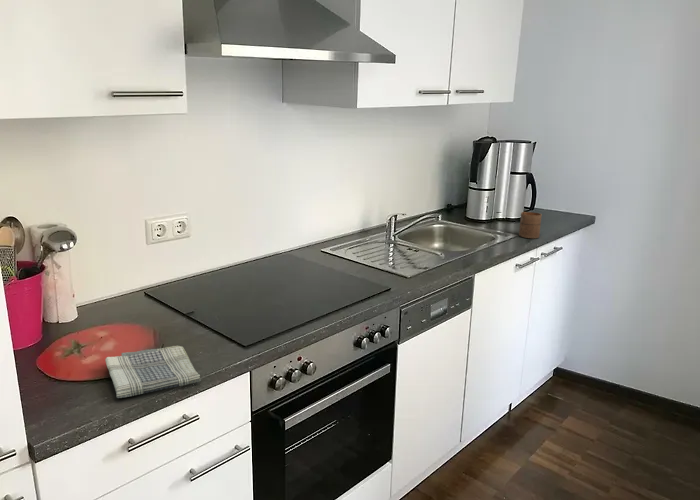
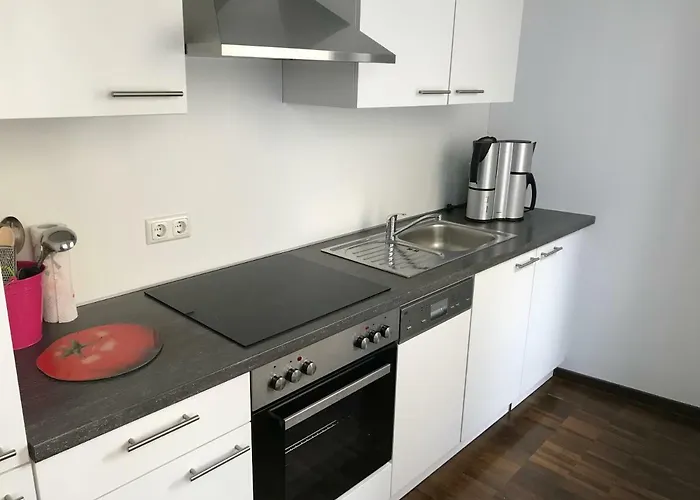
- dish towel (151, 367)
- cup (529, 224)
